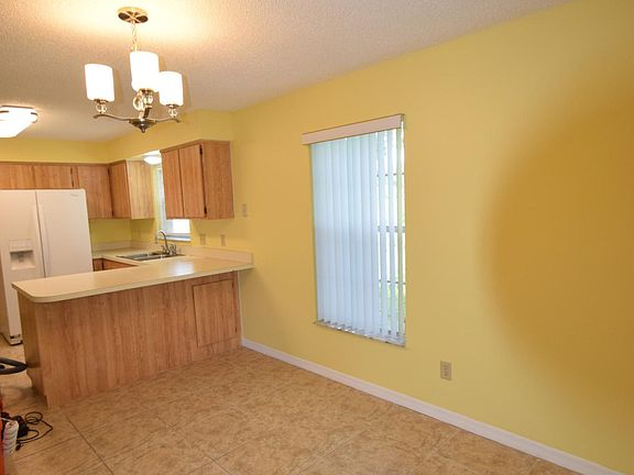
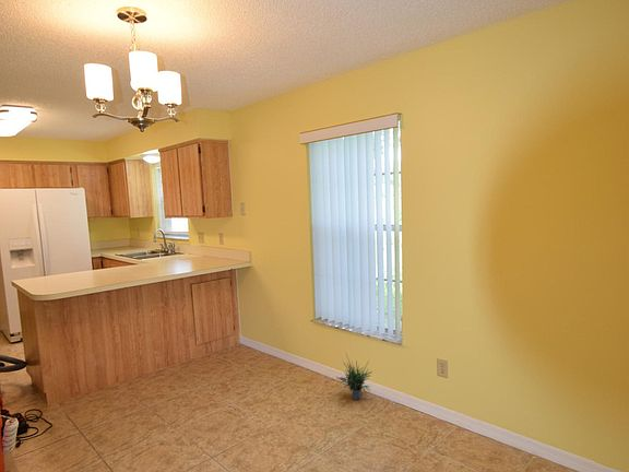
+ potted plant (356, 376)
